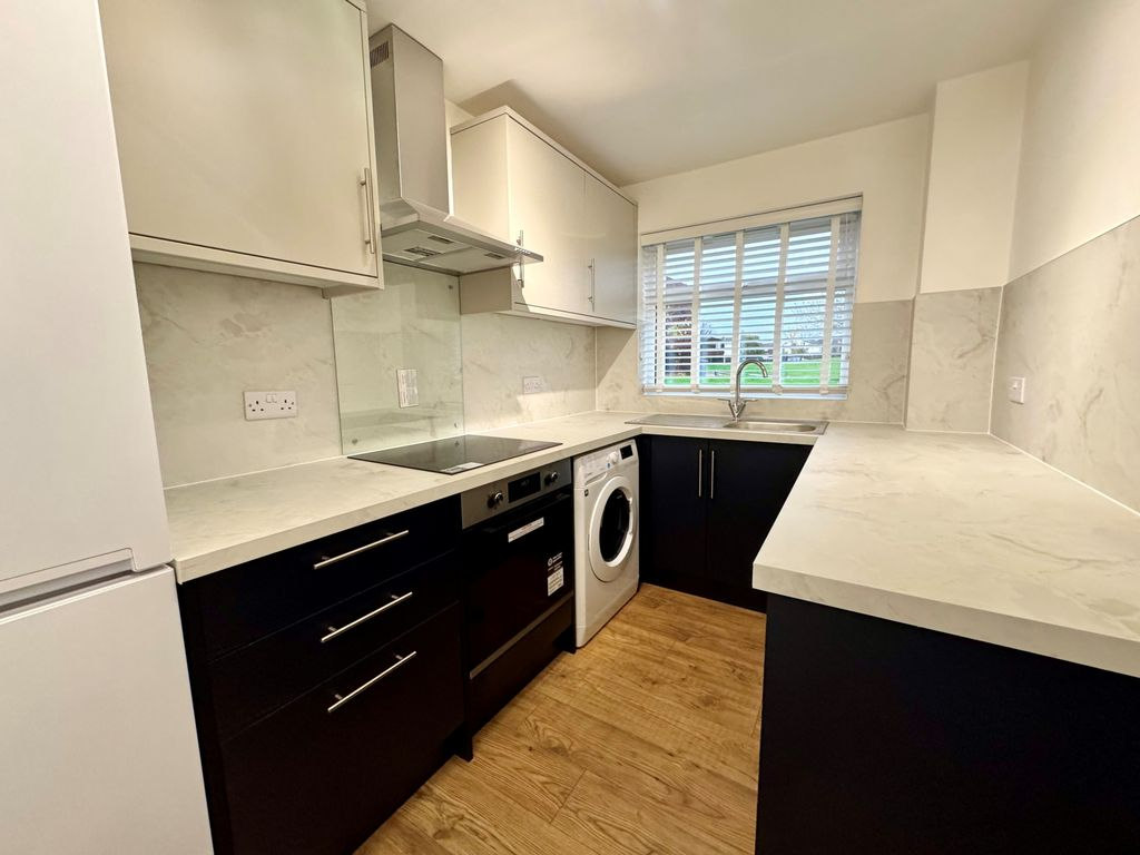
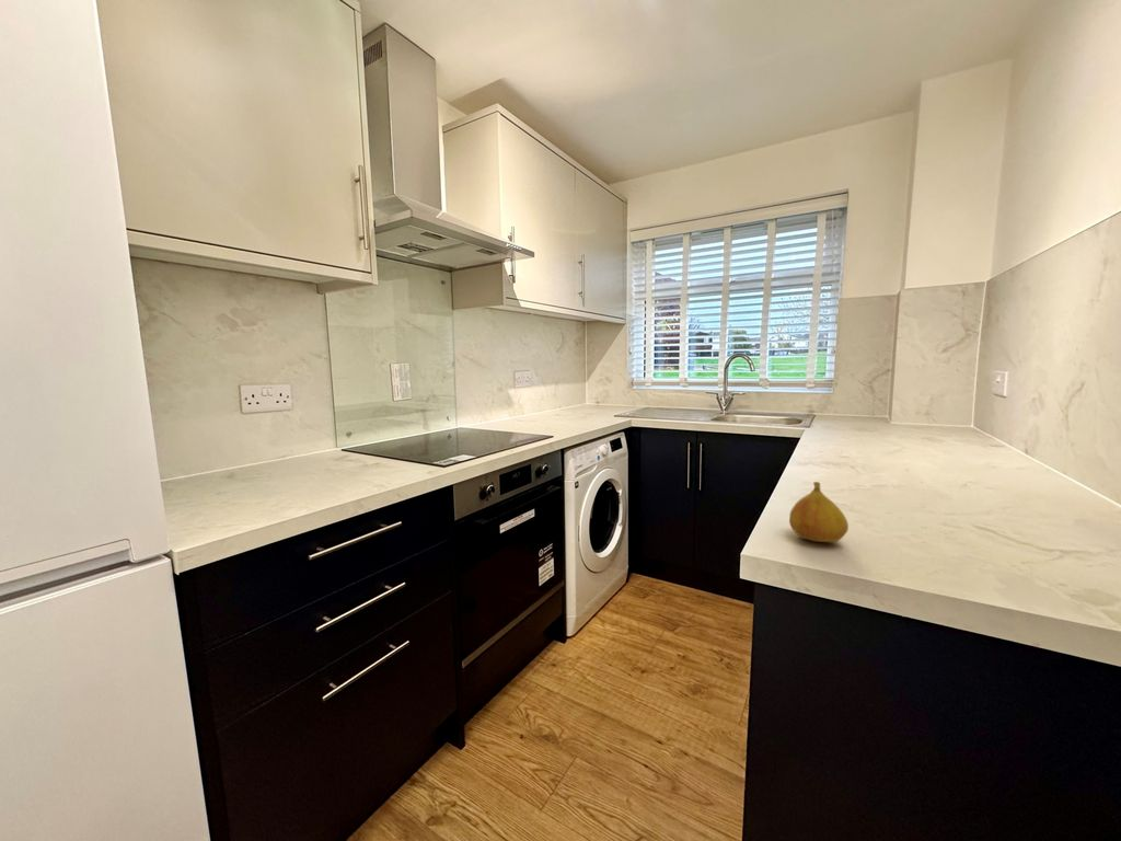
+ fruit (817, 509)
